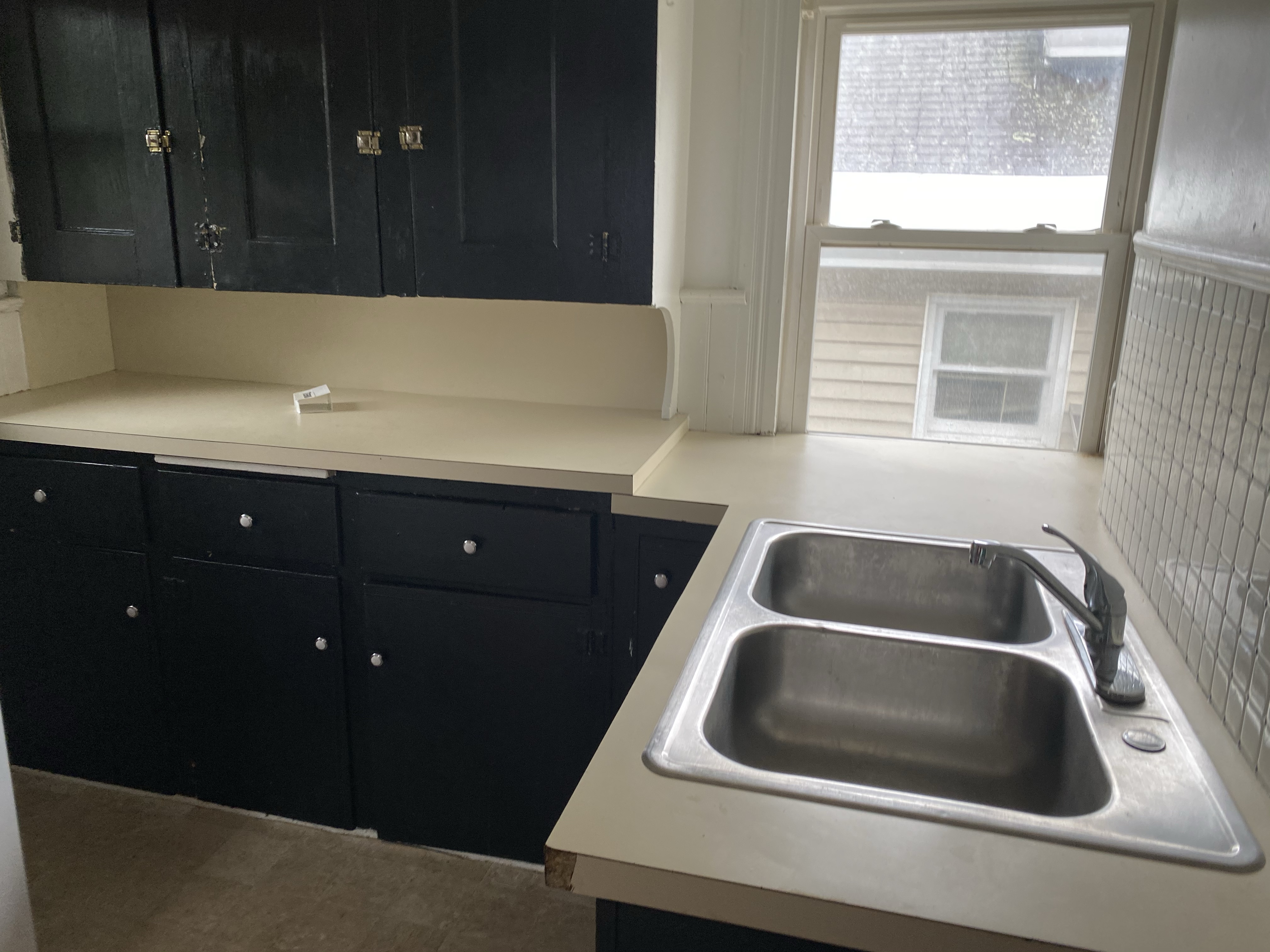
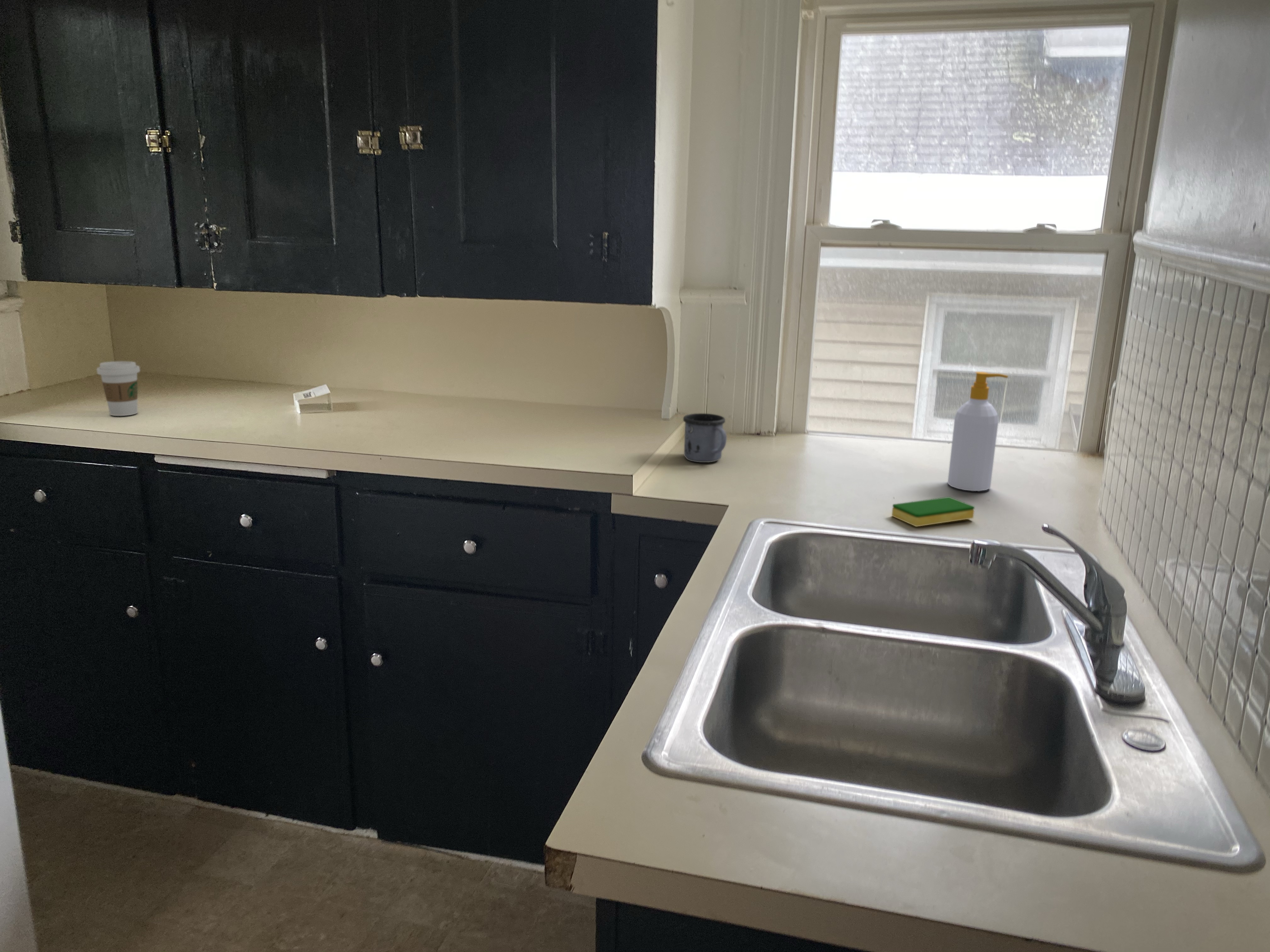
+ dish sponge (933, 511)
+ coffee cup (121, 388)
+ mug (707, 439)
+ soap bottle (977, 430)
